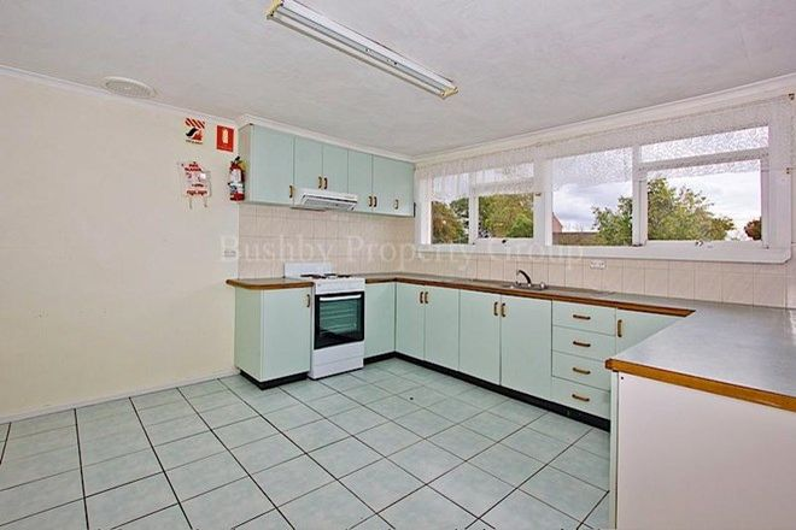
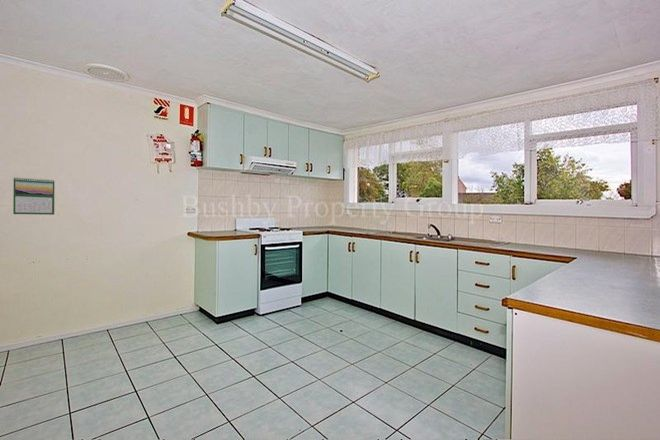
+ calendar (34, 196)
